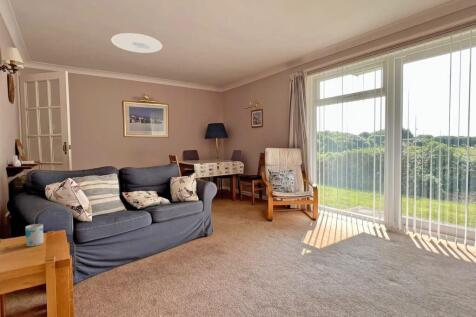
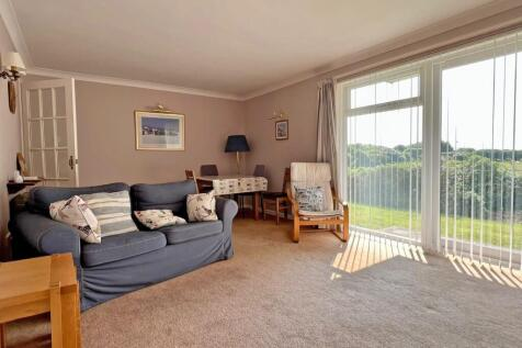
- ceiling light (137, 41)
- mug (34, 234)
